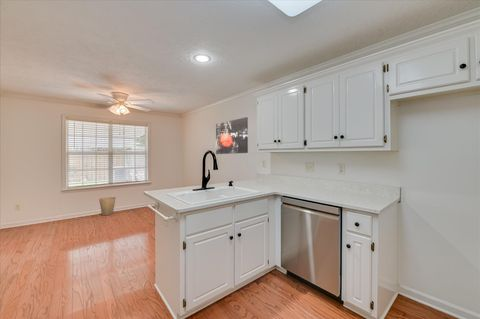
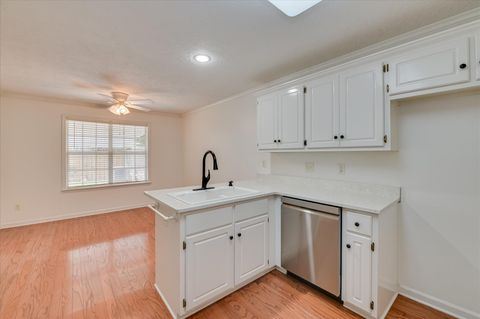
- wall art (230, 137)
- trash can (107, 206)
